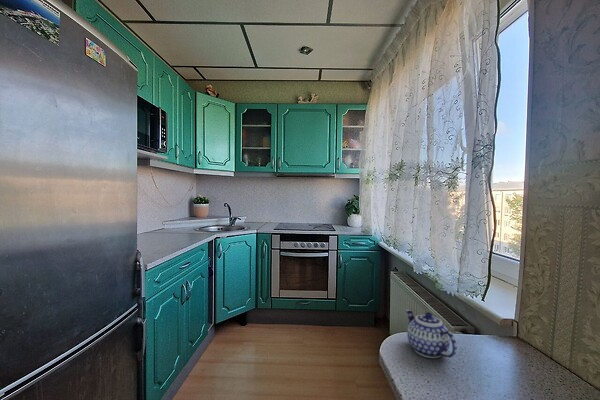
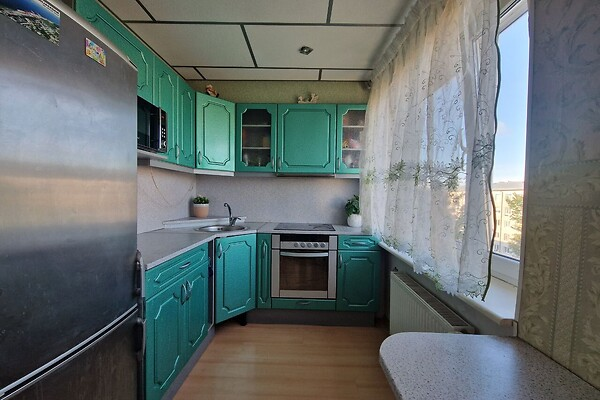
- teapot (428, 332)
